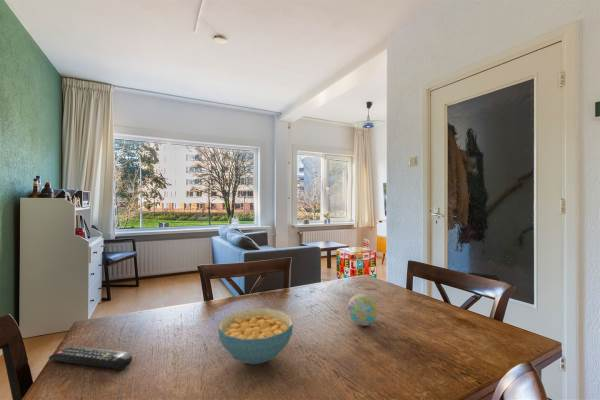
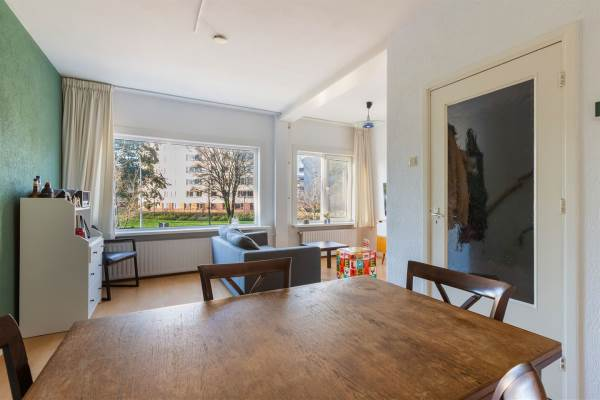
- cereal bowl (256, 340)
- remote control (90, 357)
- decorative ball (362, 309)
